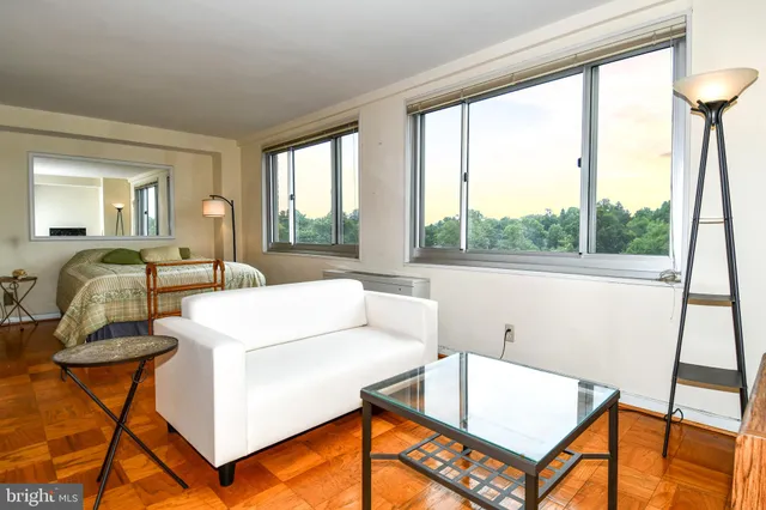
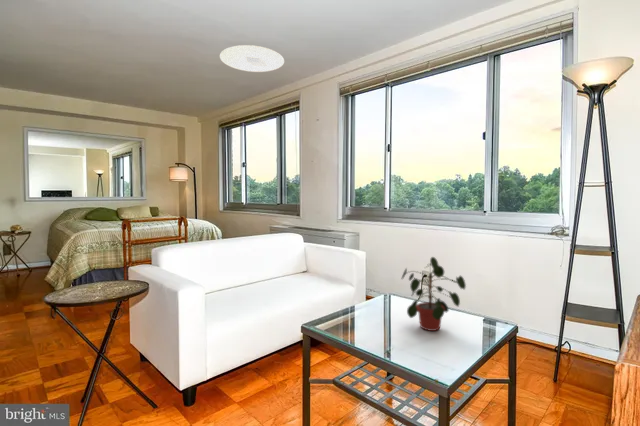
+ potted plant (432, 291)
+ ceiling light (252, 56)
